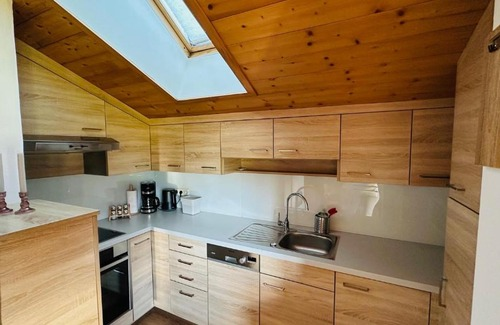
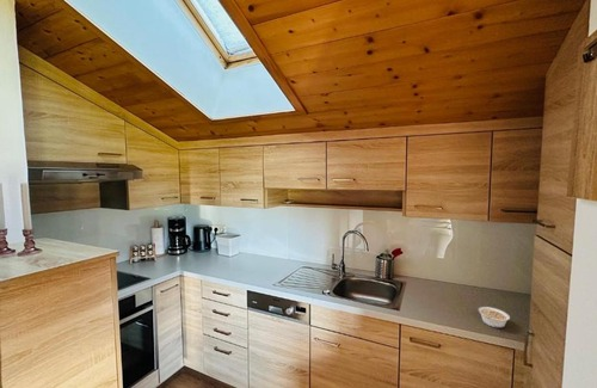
+ legume (493, 318)
